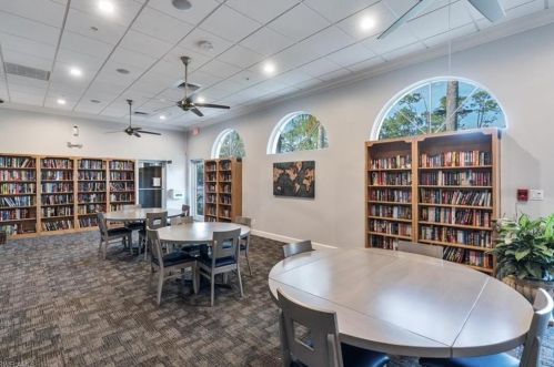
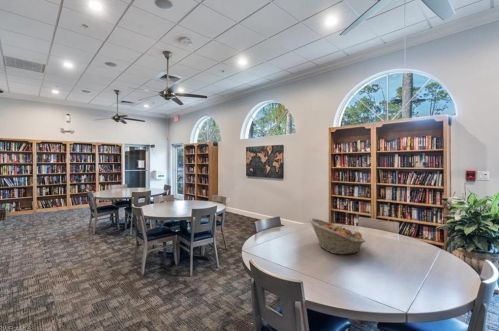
+ fruit basket (335, 234)
